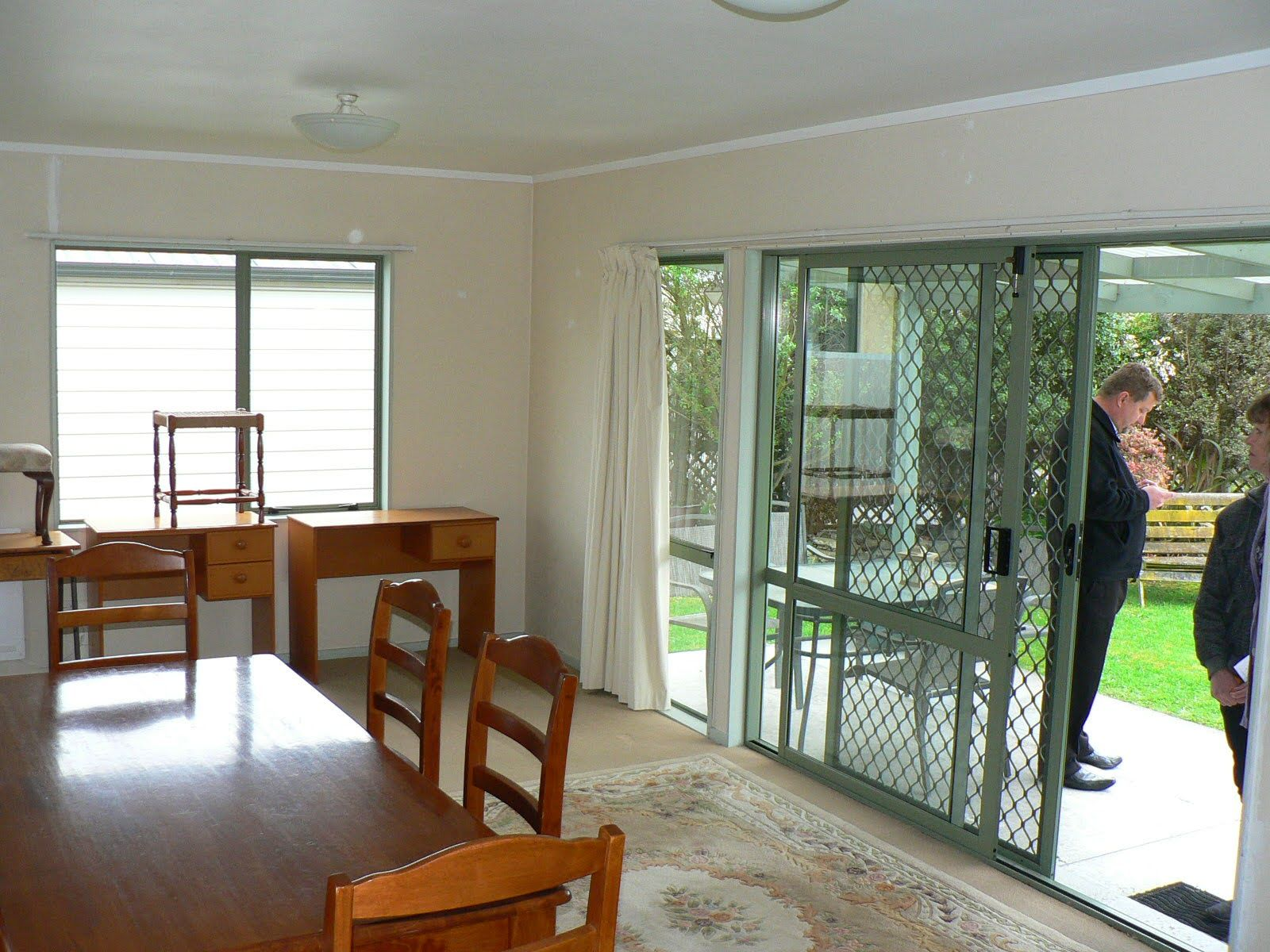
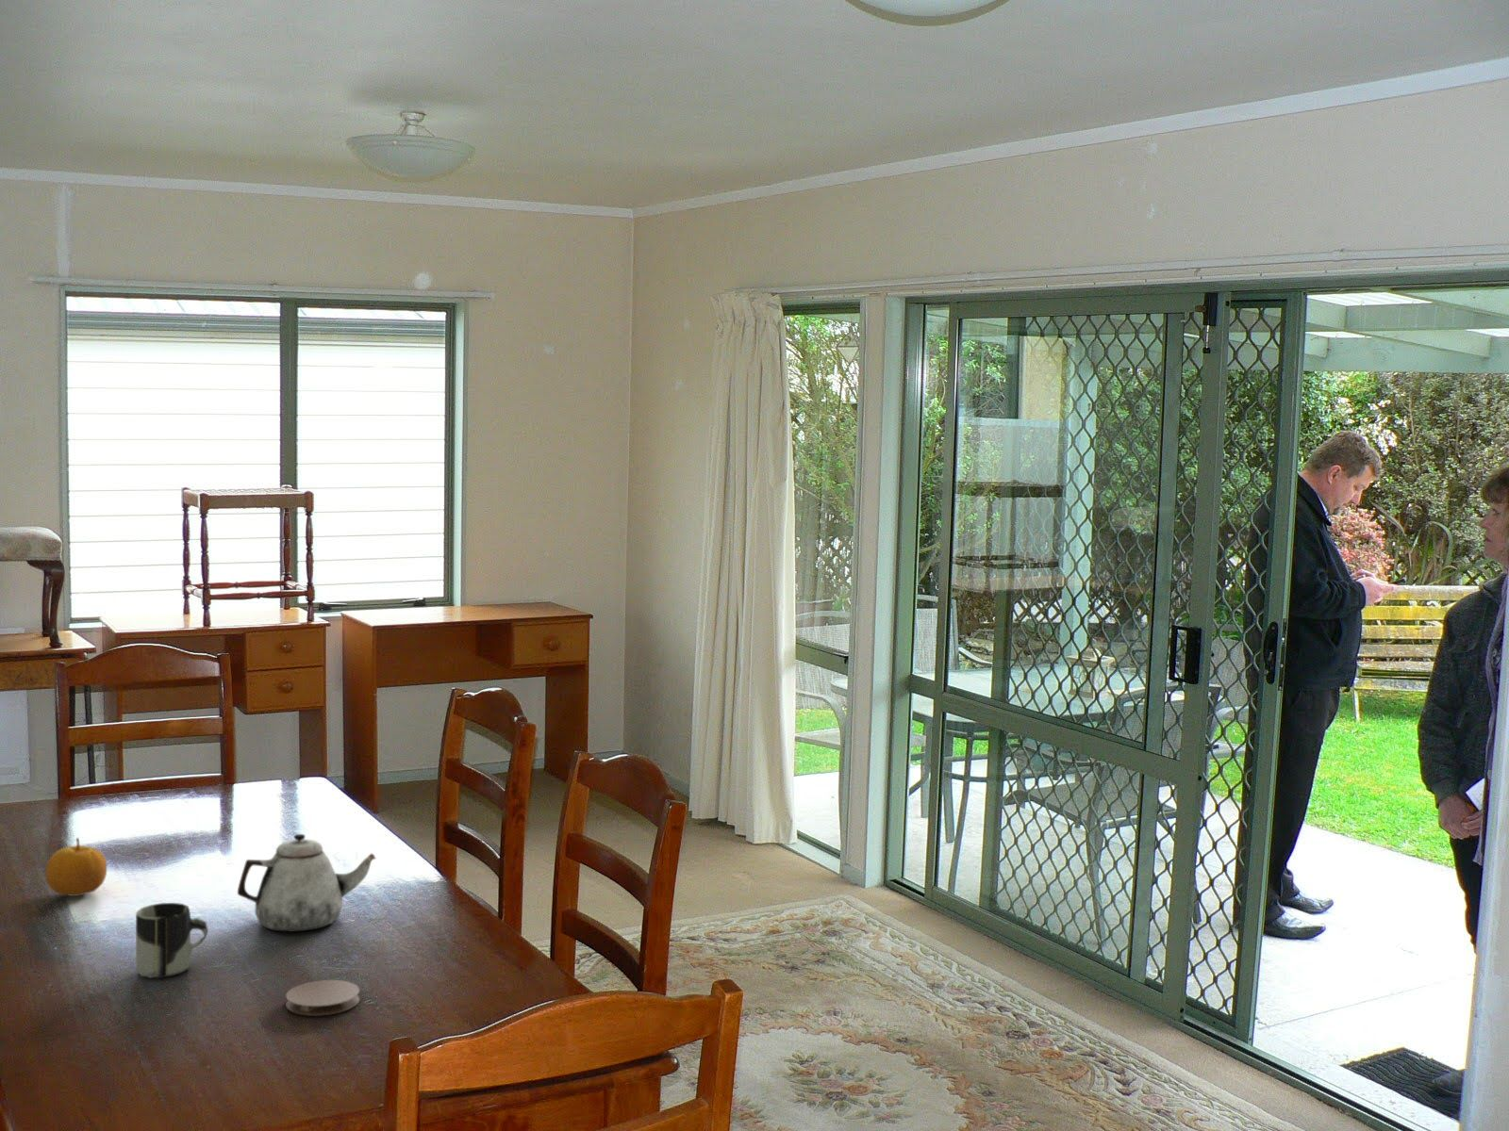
+ coaster (322, 997)
+ fruit (76, 865)
+ cup (172, 939)
+ teapot (308, 877)
